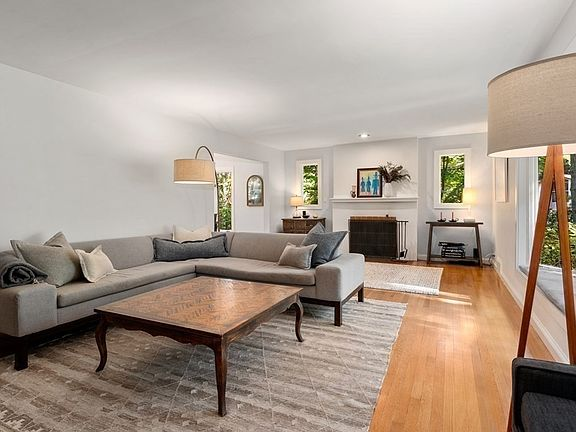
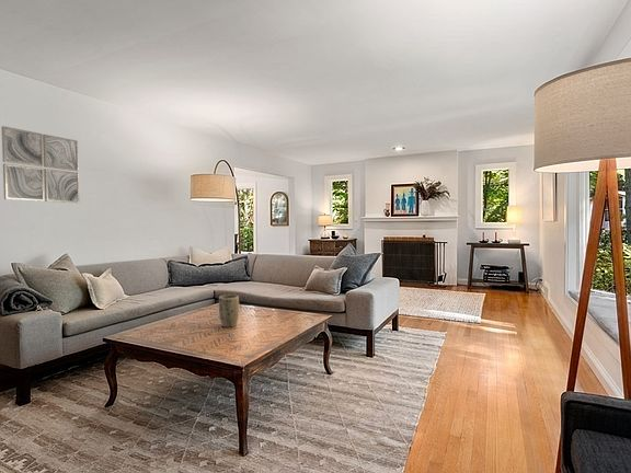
+ plant pot (229, 310)
+ wall art (44, 166)
